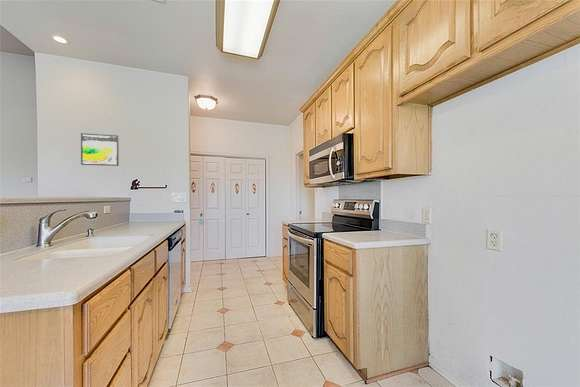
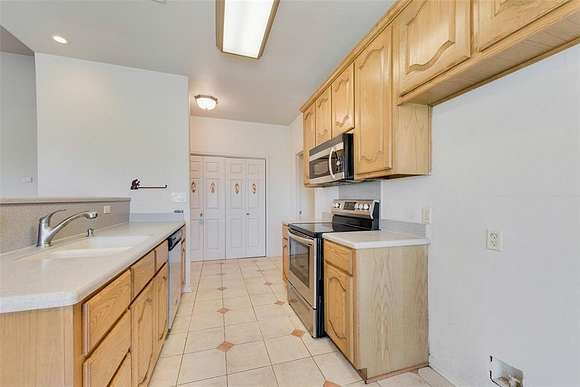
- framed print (100, 149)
